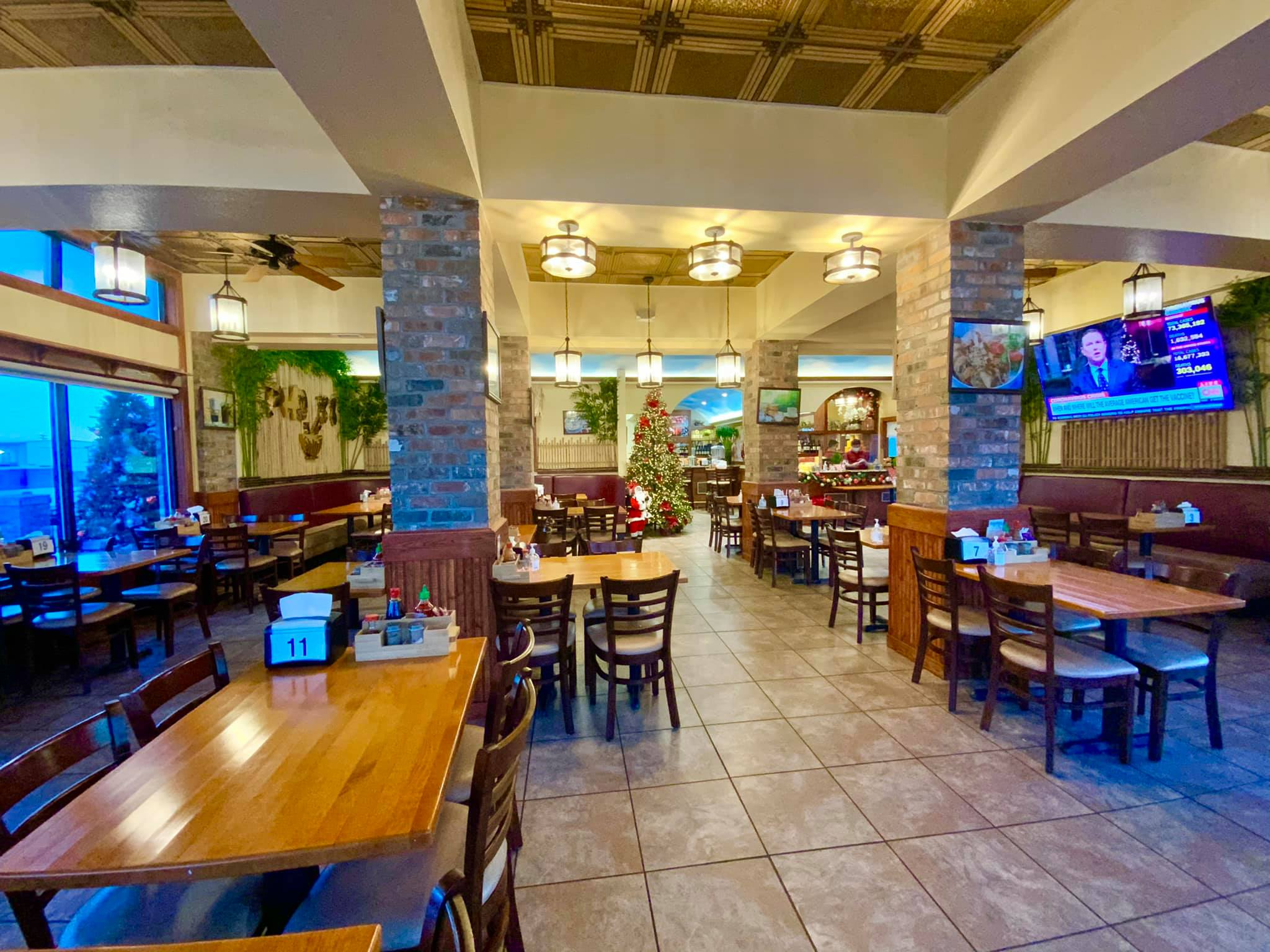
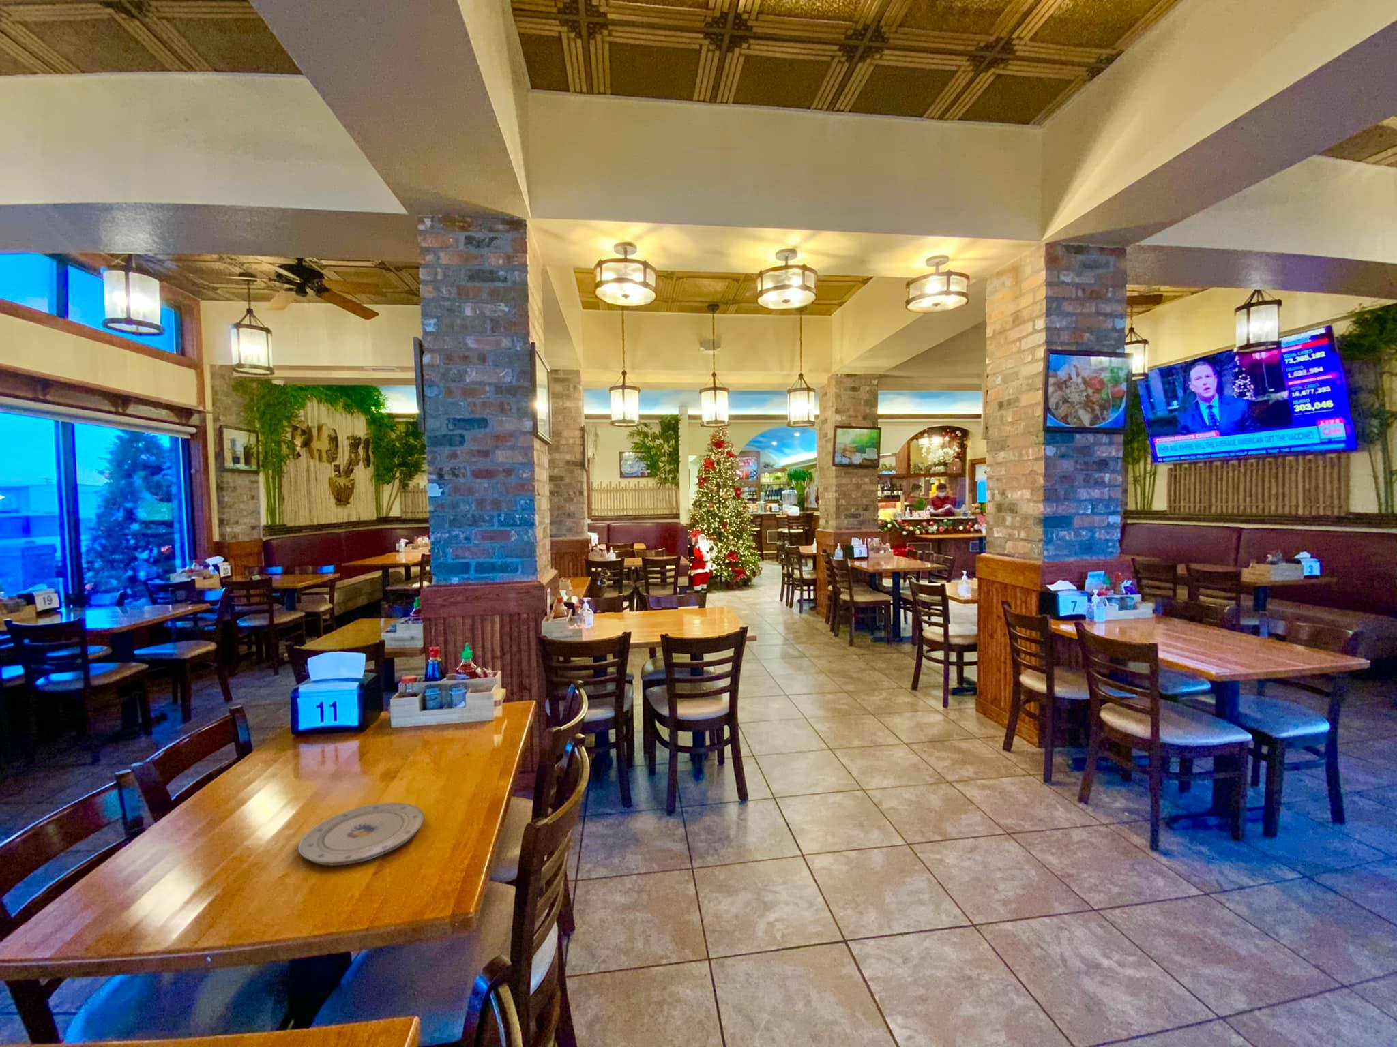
+ plate (364, 833)
